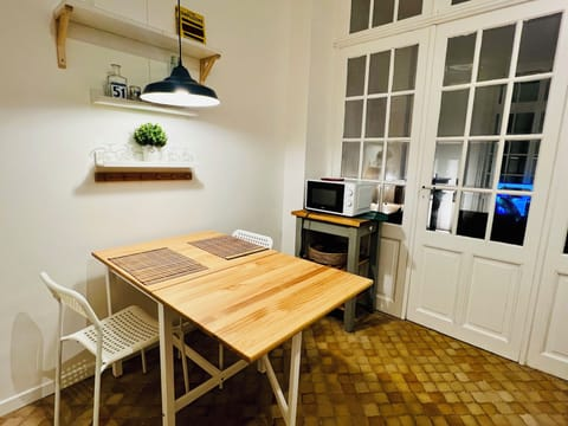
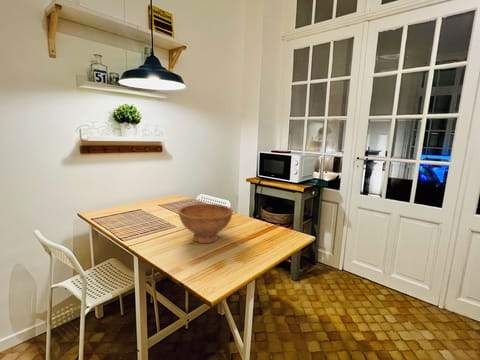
+ bowl (205, 224)
